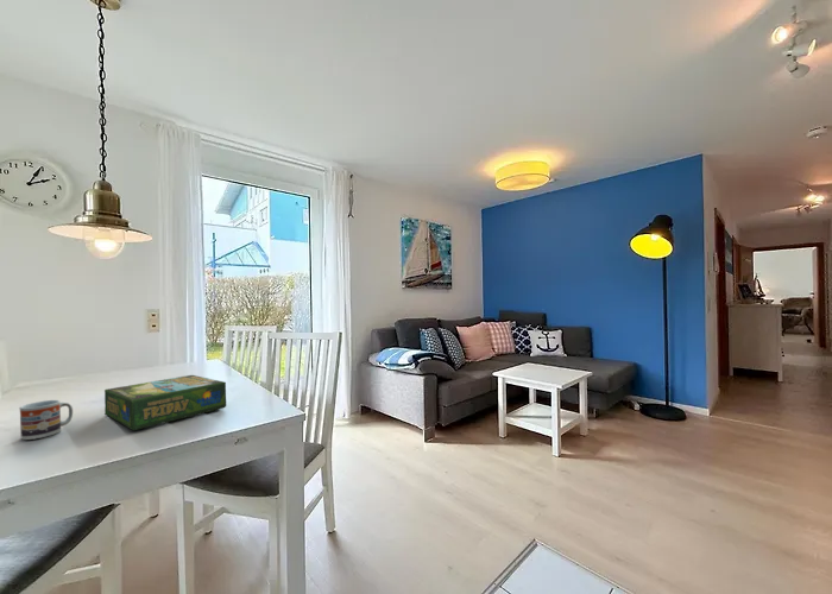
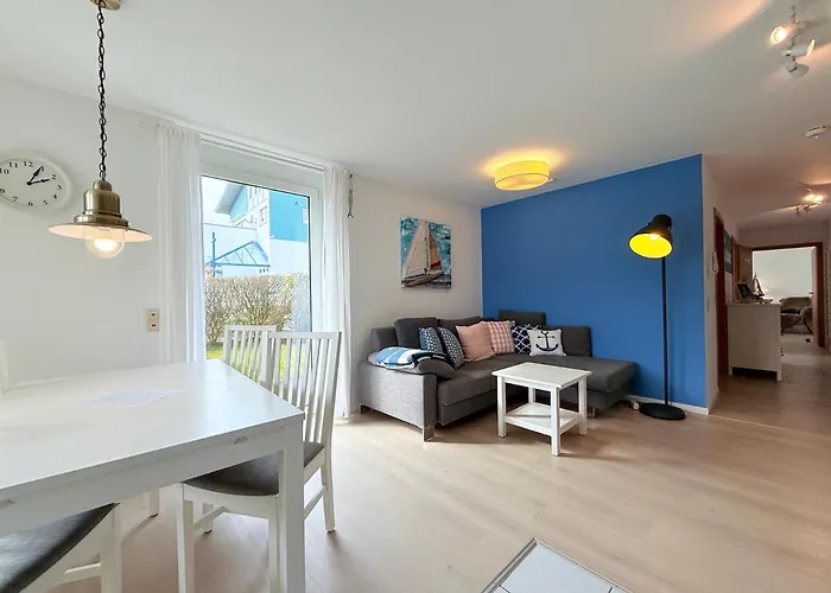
- board game (166, 398)
- cup (48, 417)
